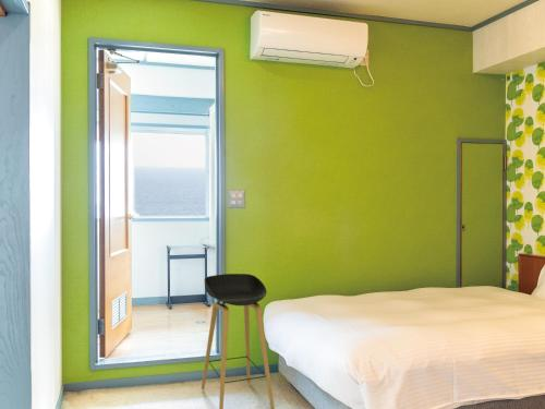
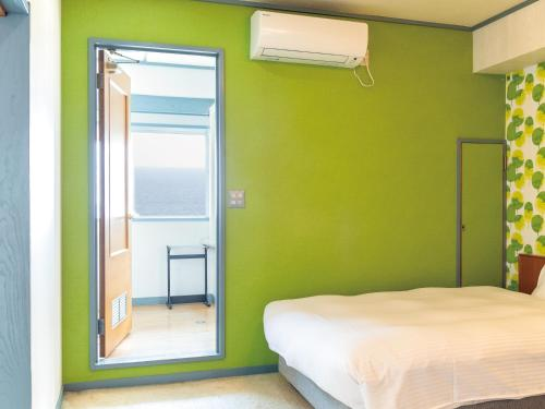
- stool (227, 338)
